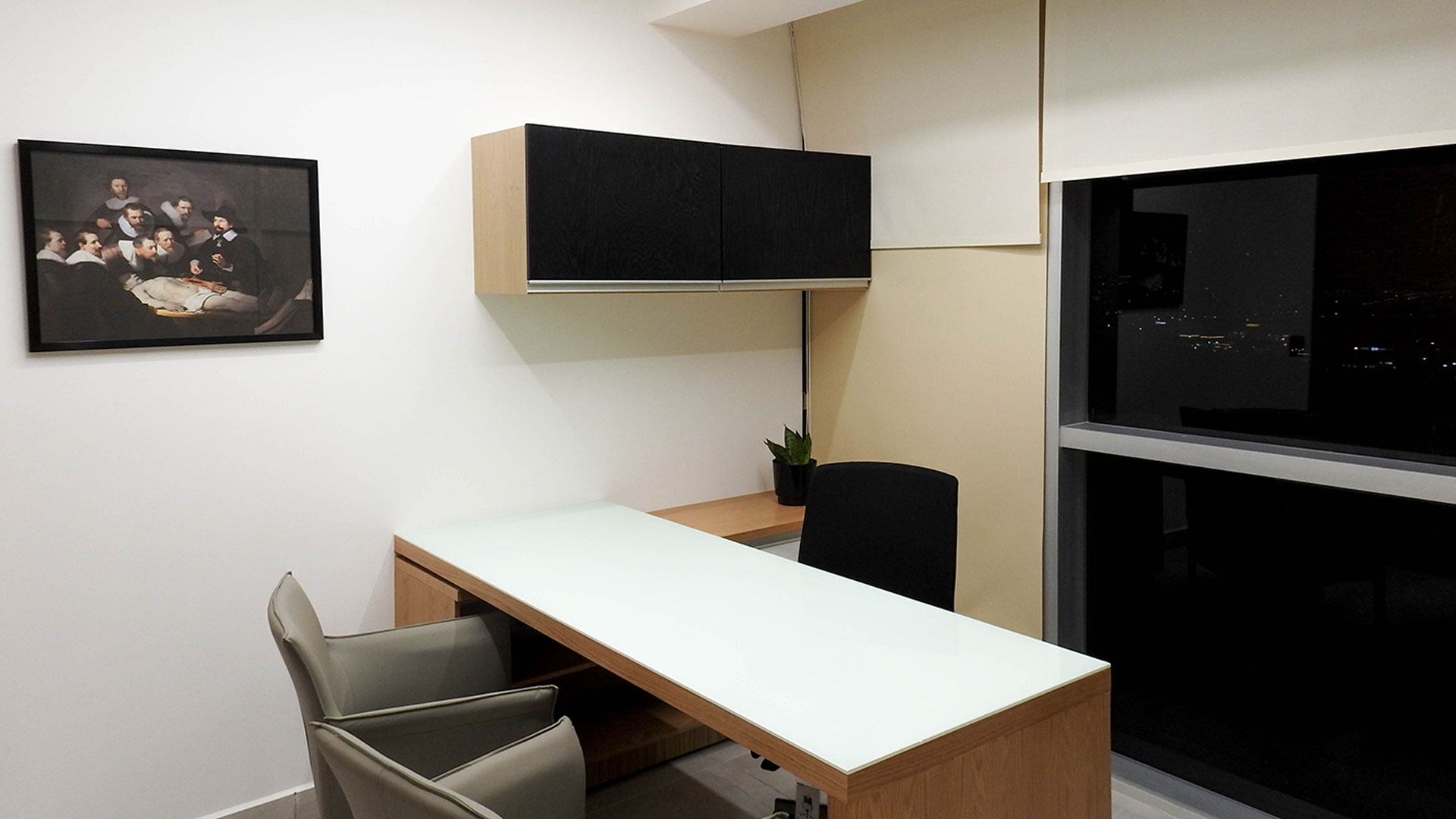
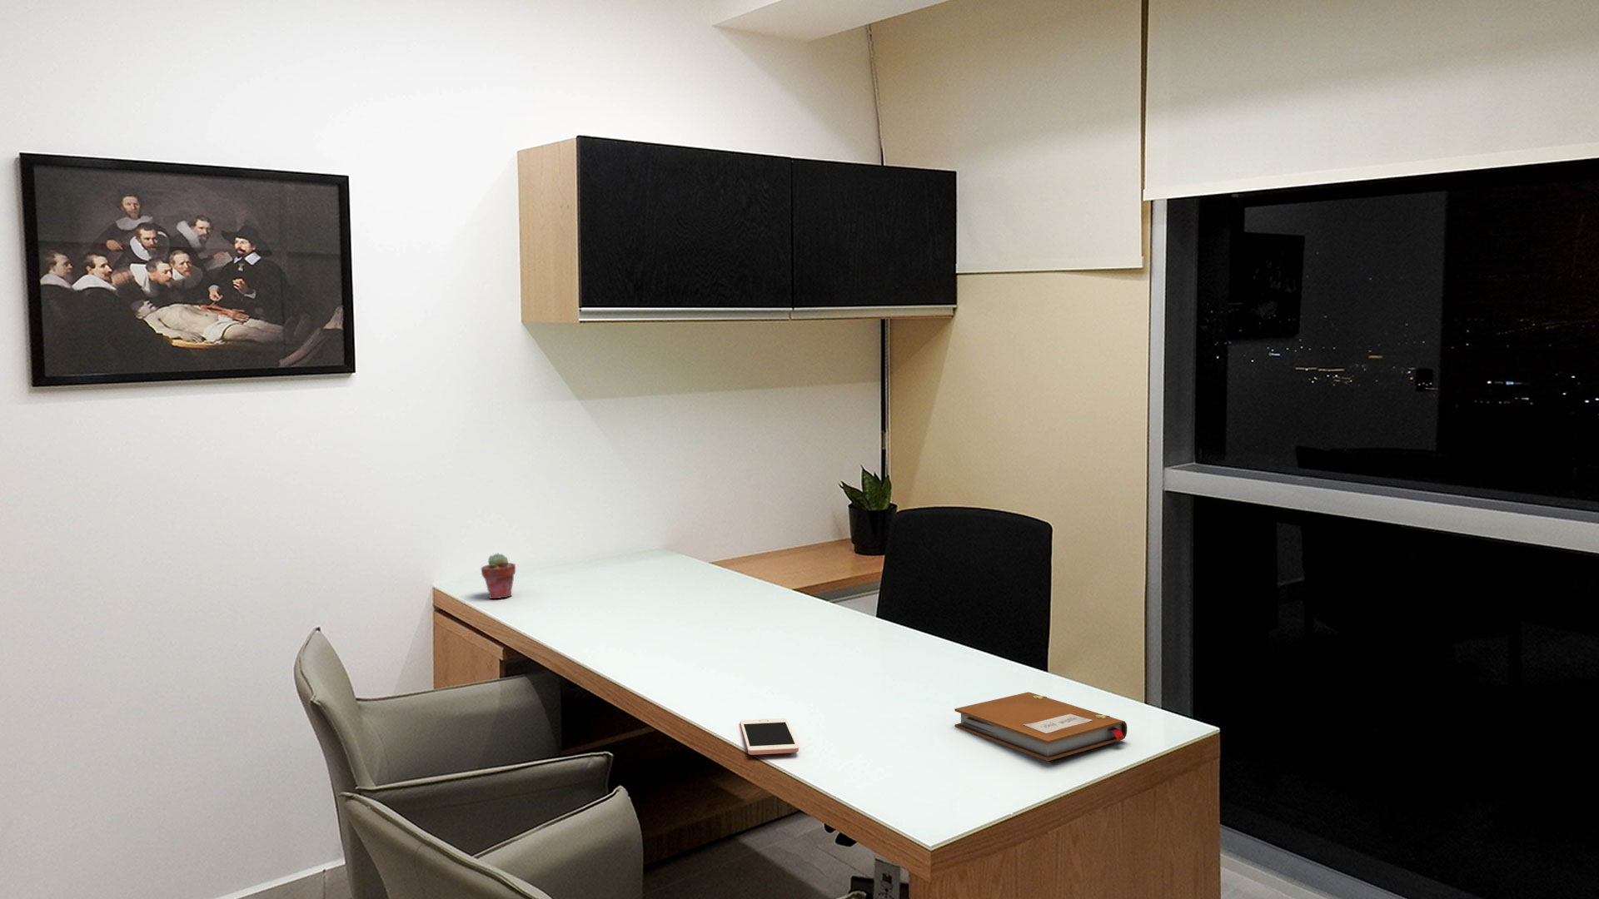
+ notebook (1042, 723)
+ cell phone (768, 735)
+ potted succulent (497, 574)
